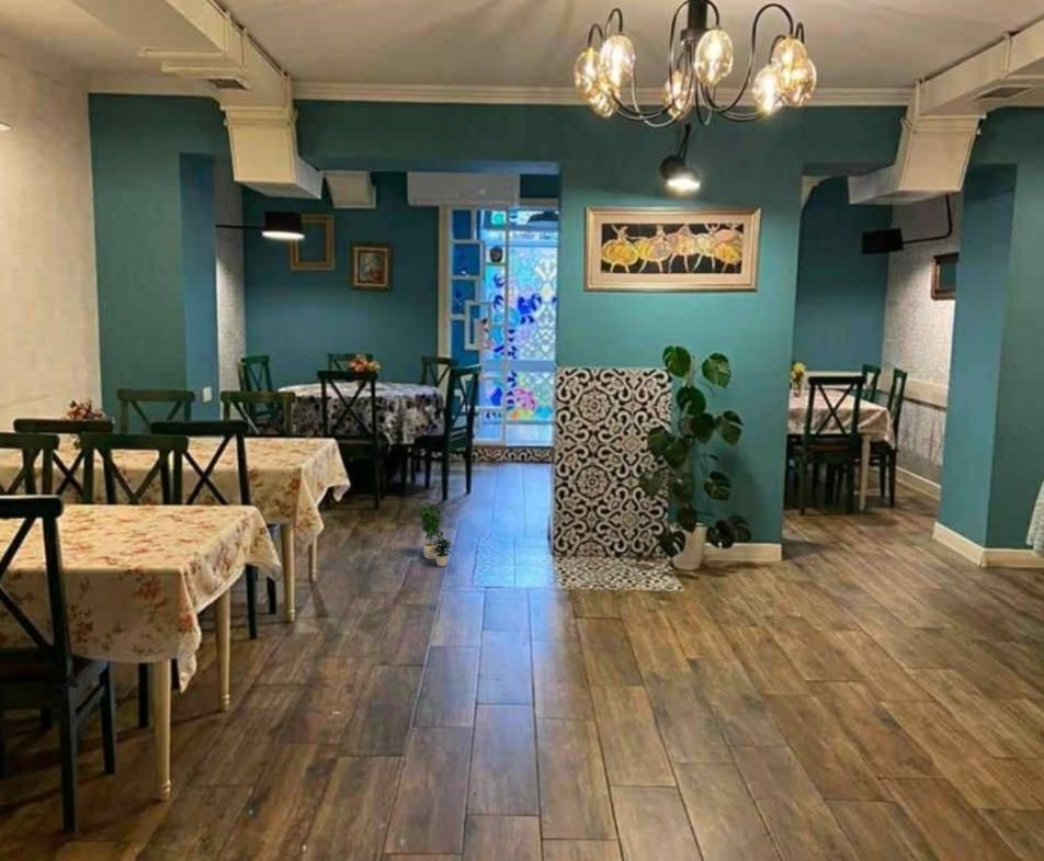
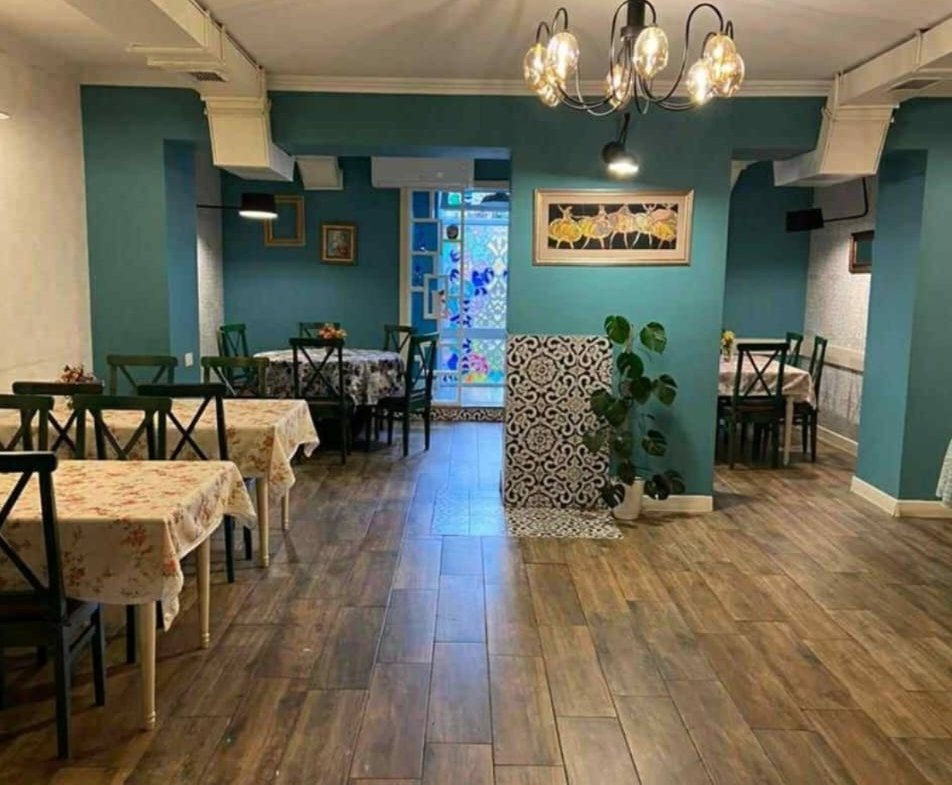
- potted plant (434, 532)
